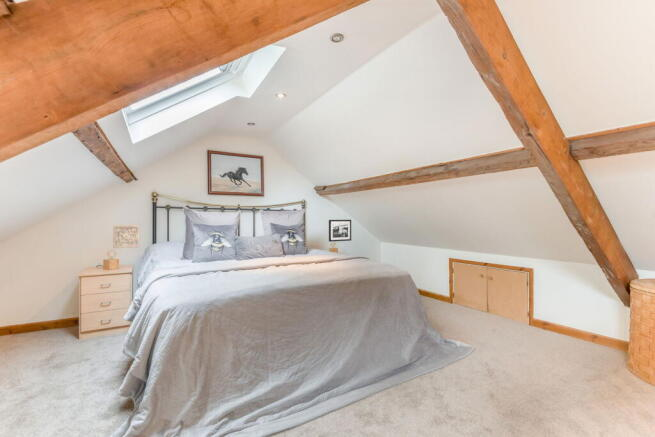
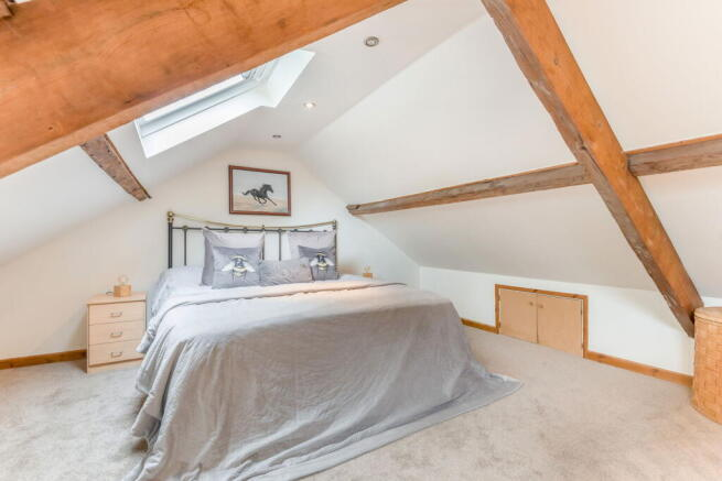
- picture frame (340, 230)
- wall ornament (126, 235)
